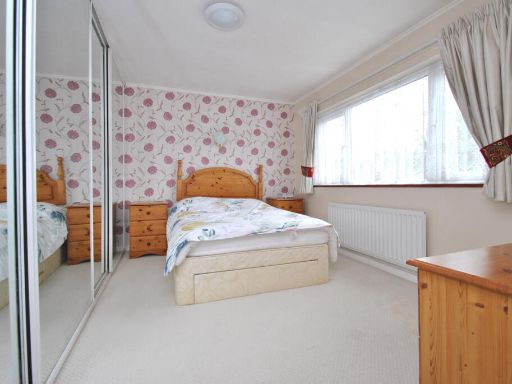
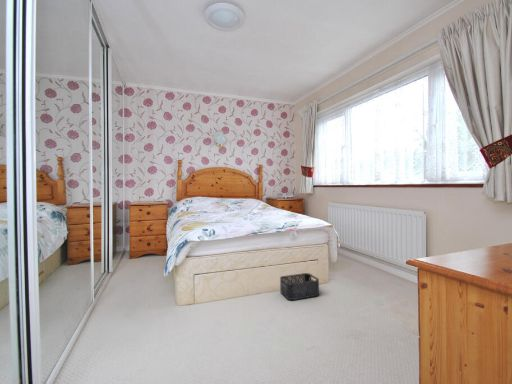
+ storage bin (299, 285)
